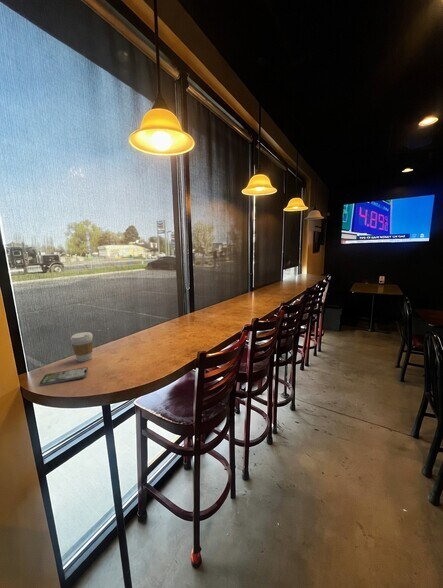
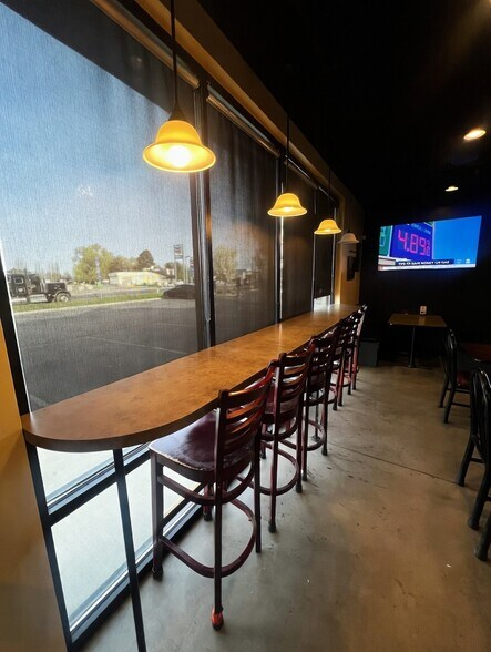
- coffee cup (82, 346)
- smartphone (65, 375)
